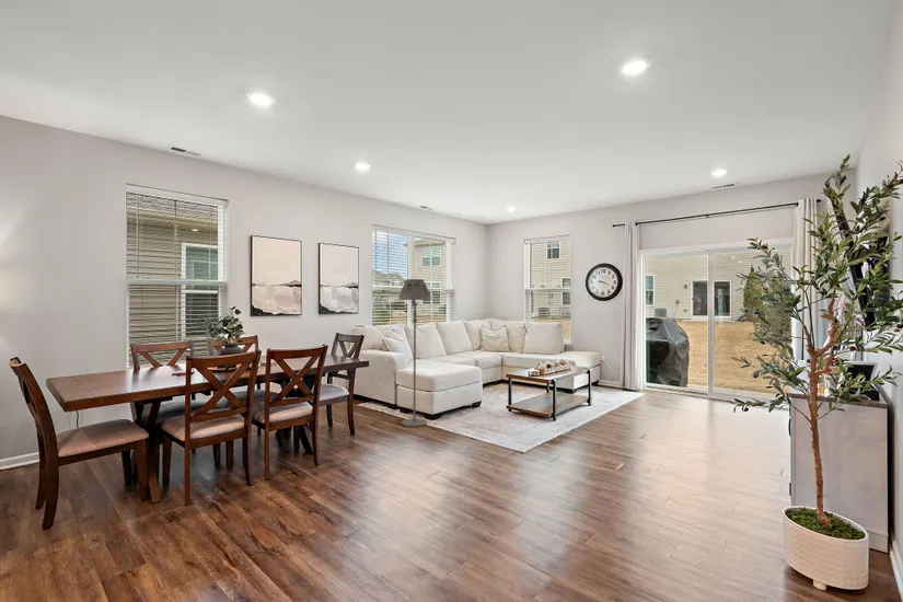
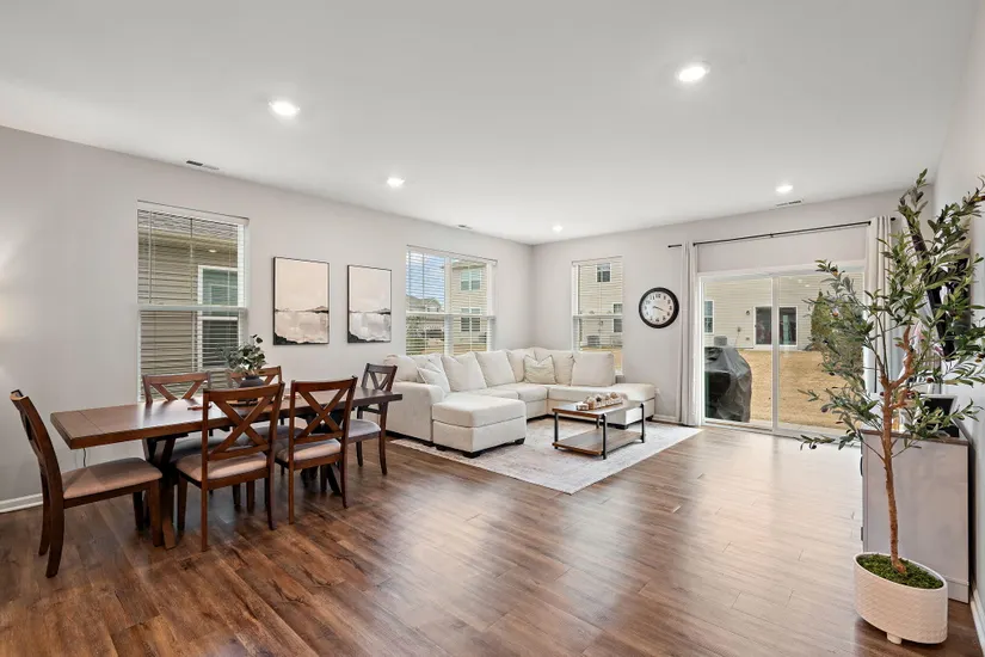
- floor lamp (414, 350)
